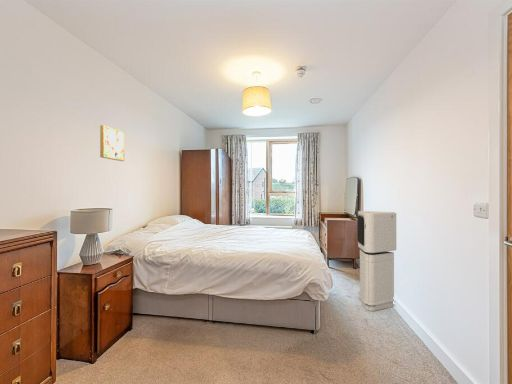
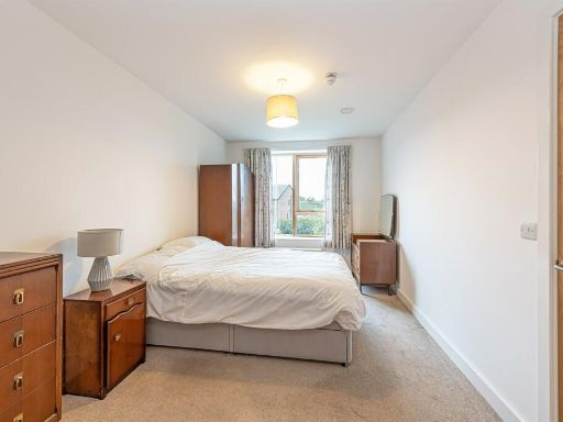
- air purifier (378, 258)
- wall art (112, 144)
